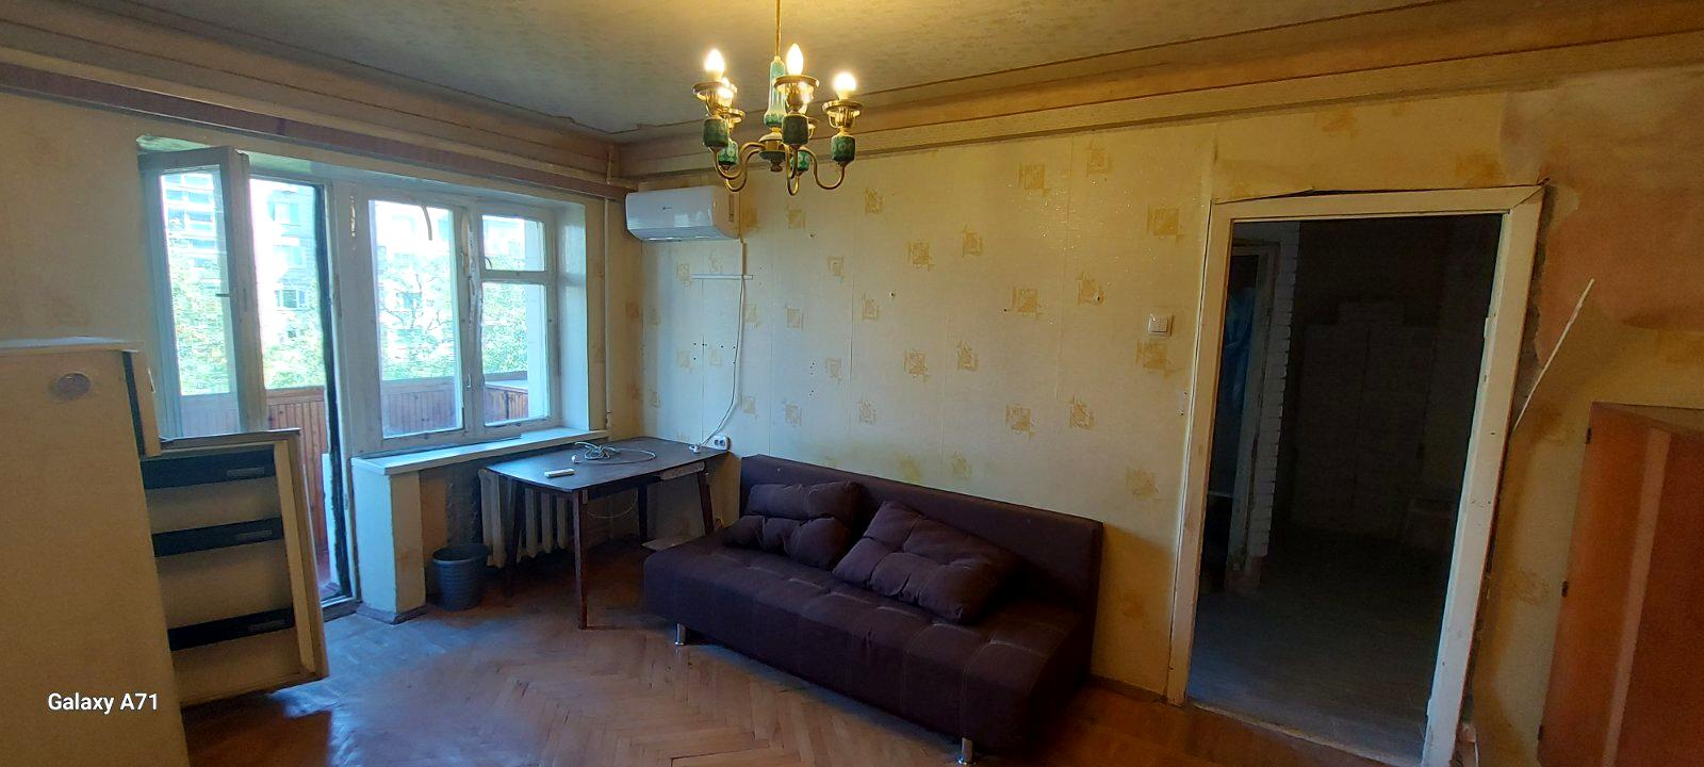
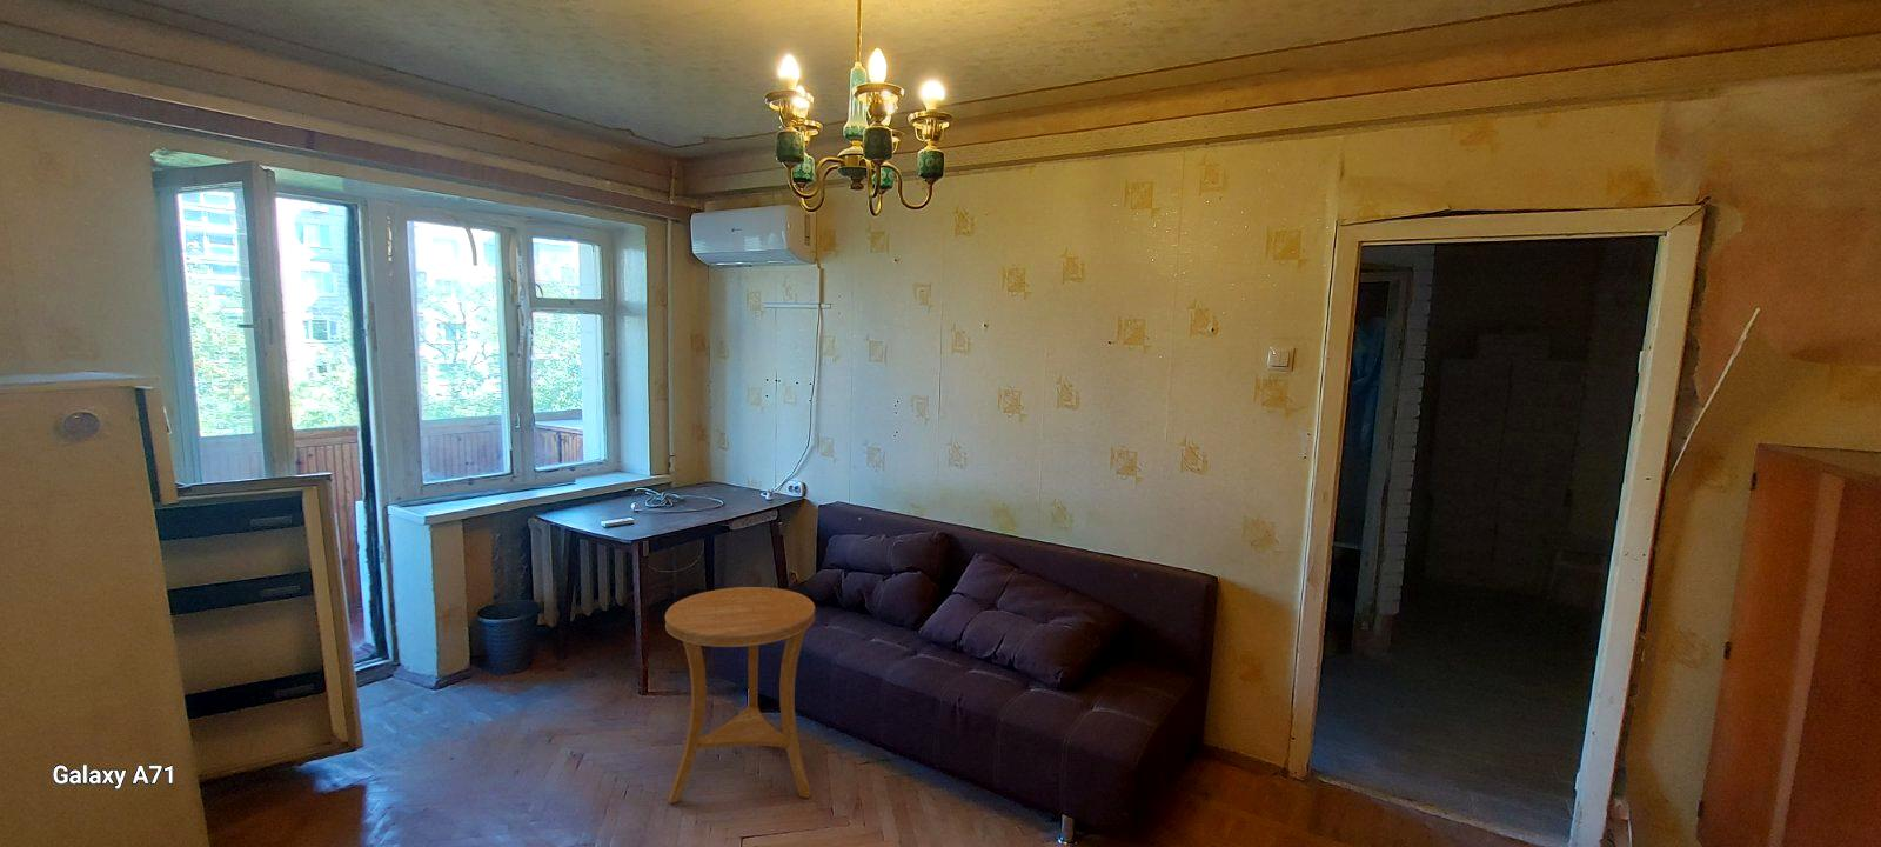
+ side table (749, 693)
